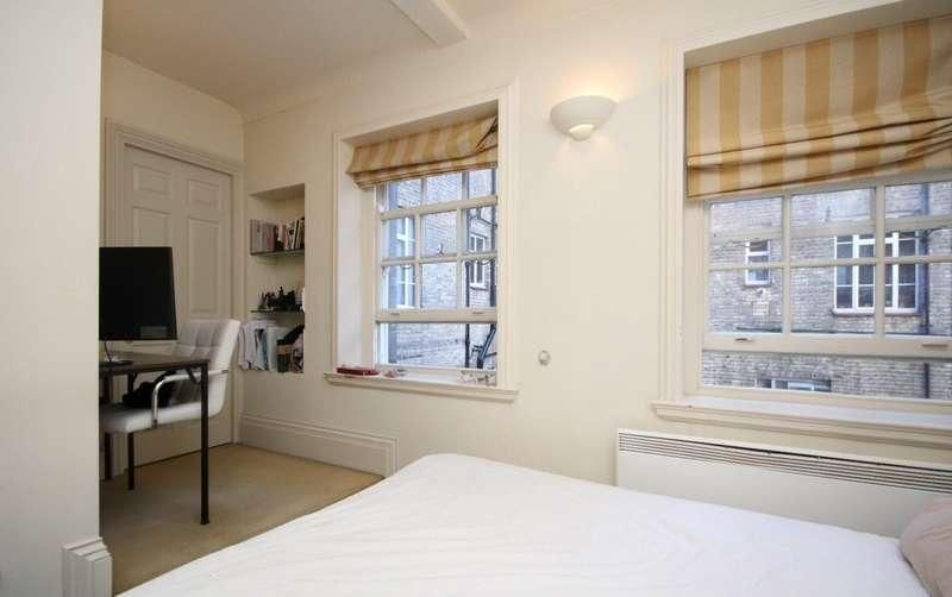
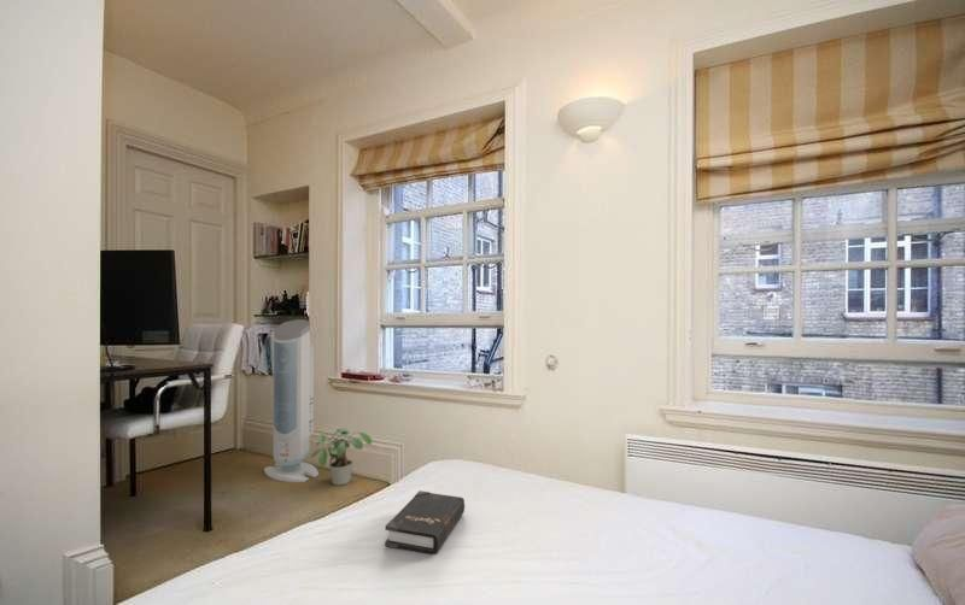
+ air purifier (291, 395)
+ hardback book (427, 519)
+ potted plant (335, 457)
